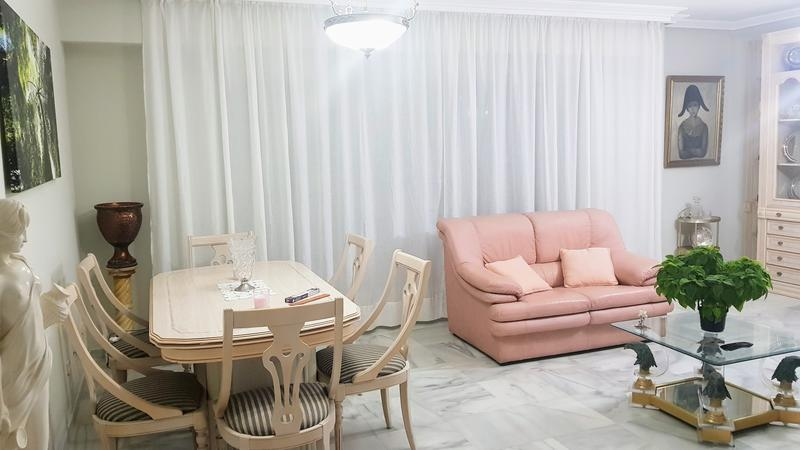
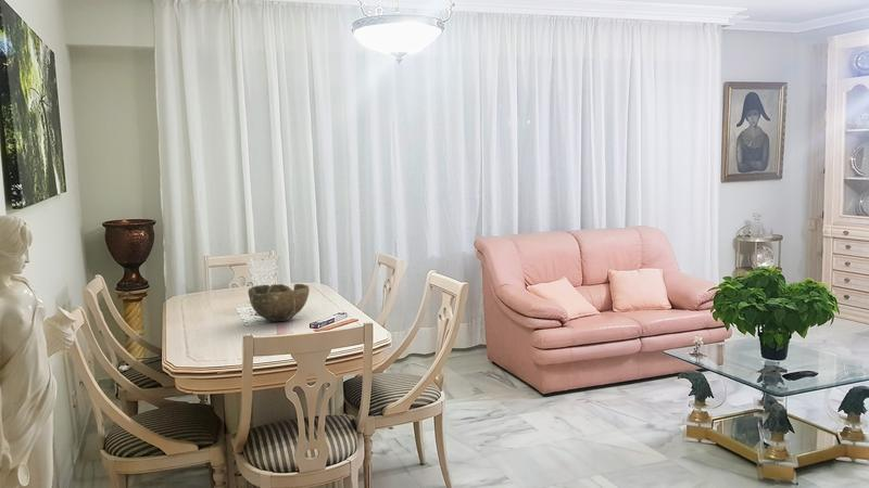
+ bowl (278, 303)
